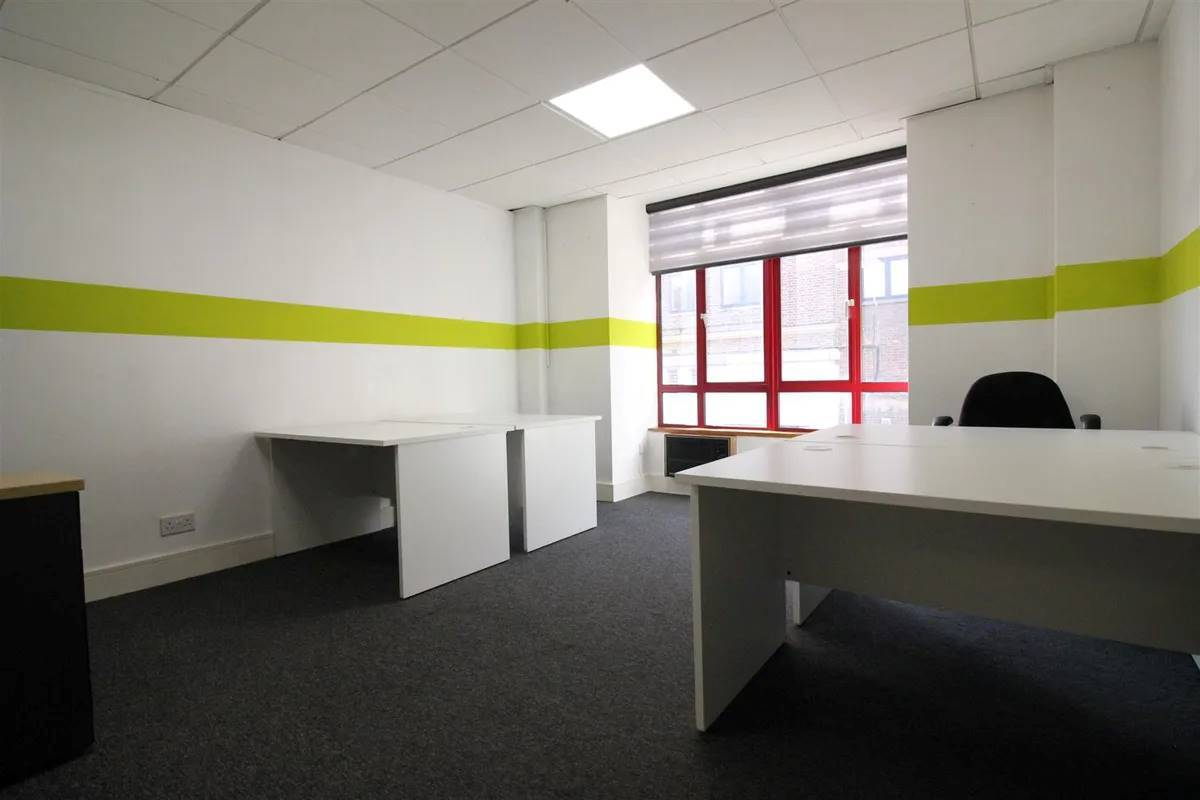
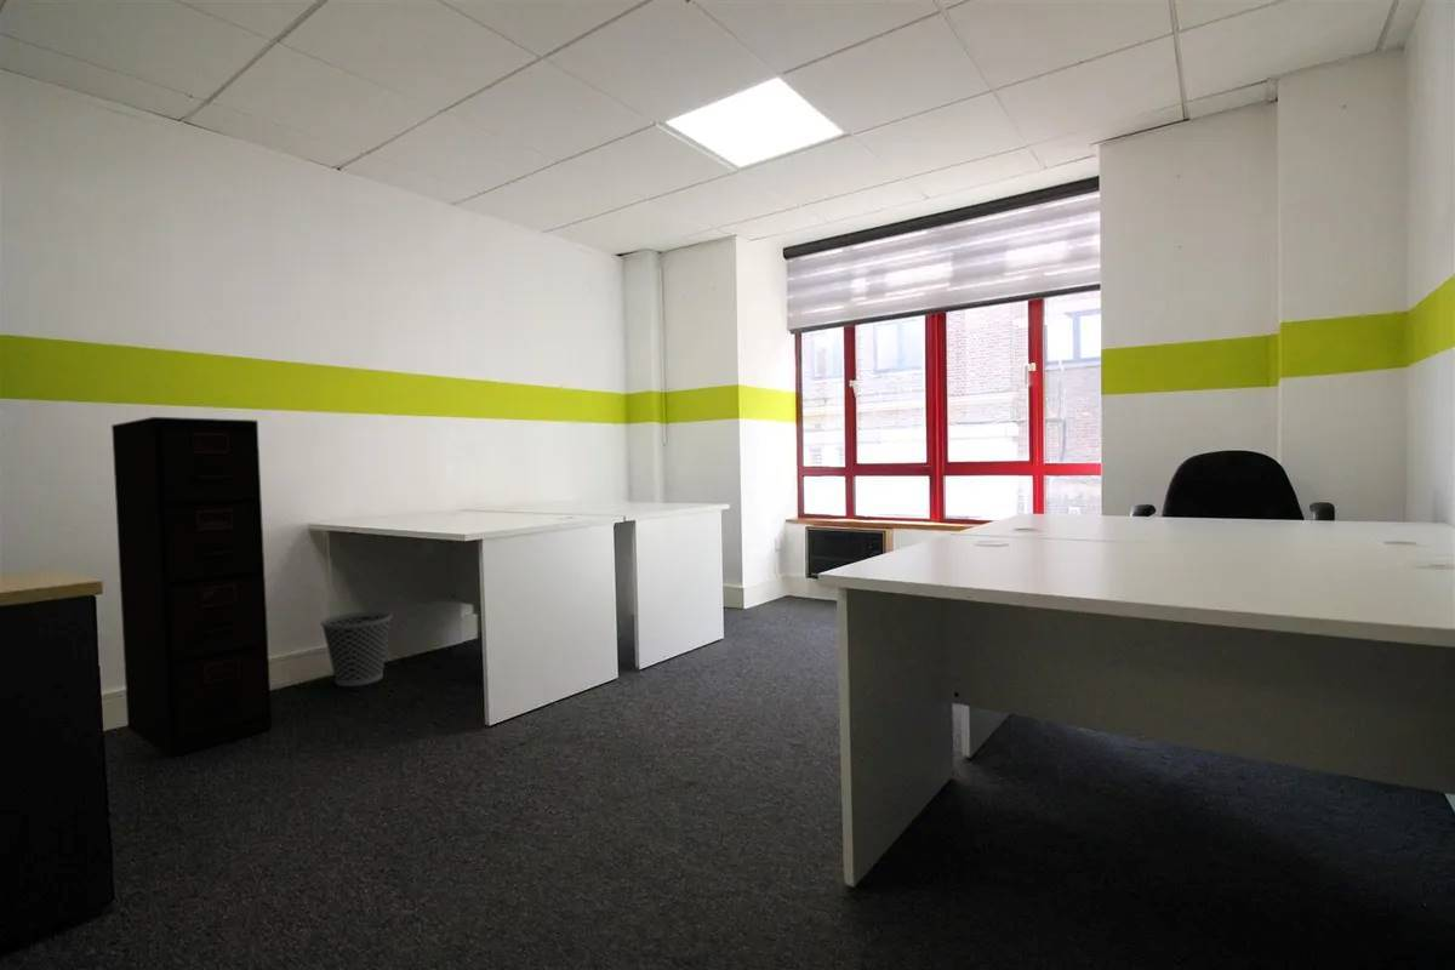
+ filing cabinet (193, 576)
+ wastebasket (358, 649)
